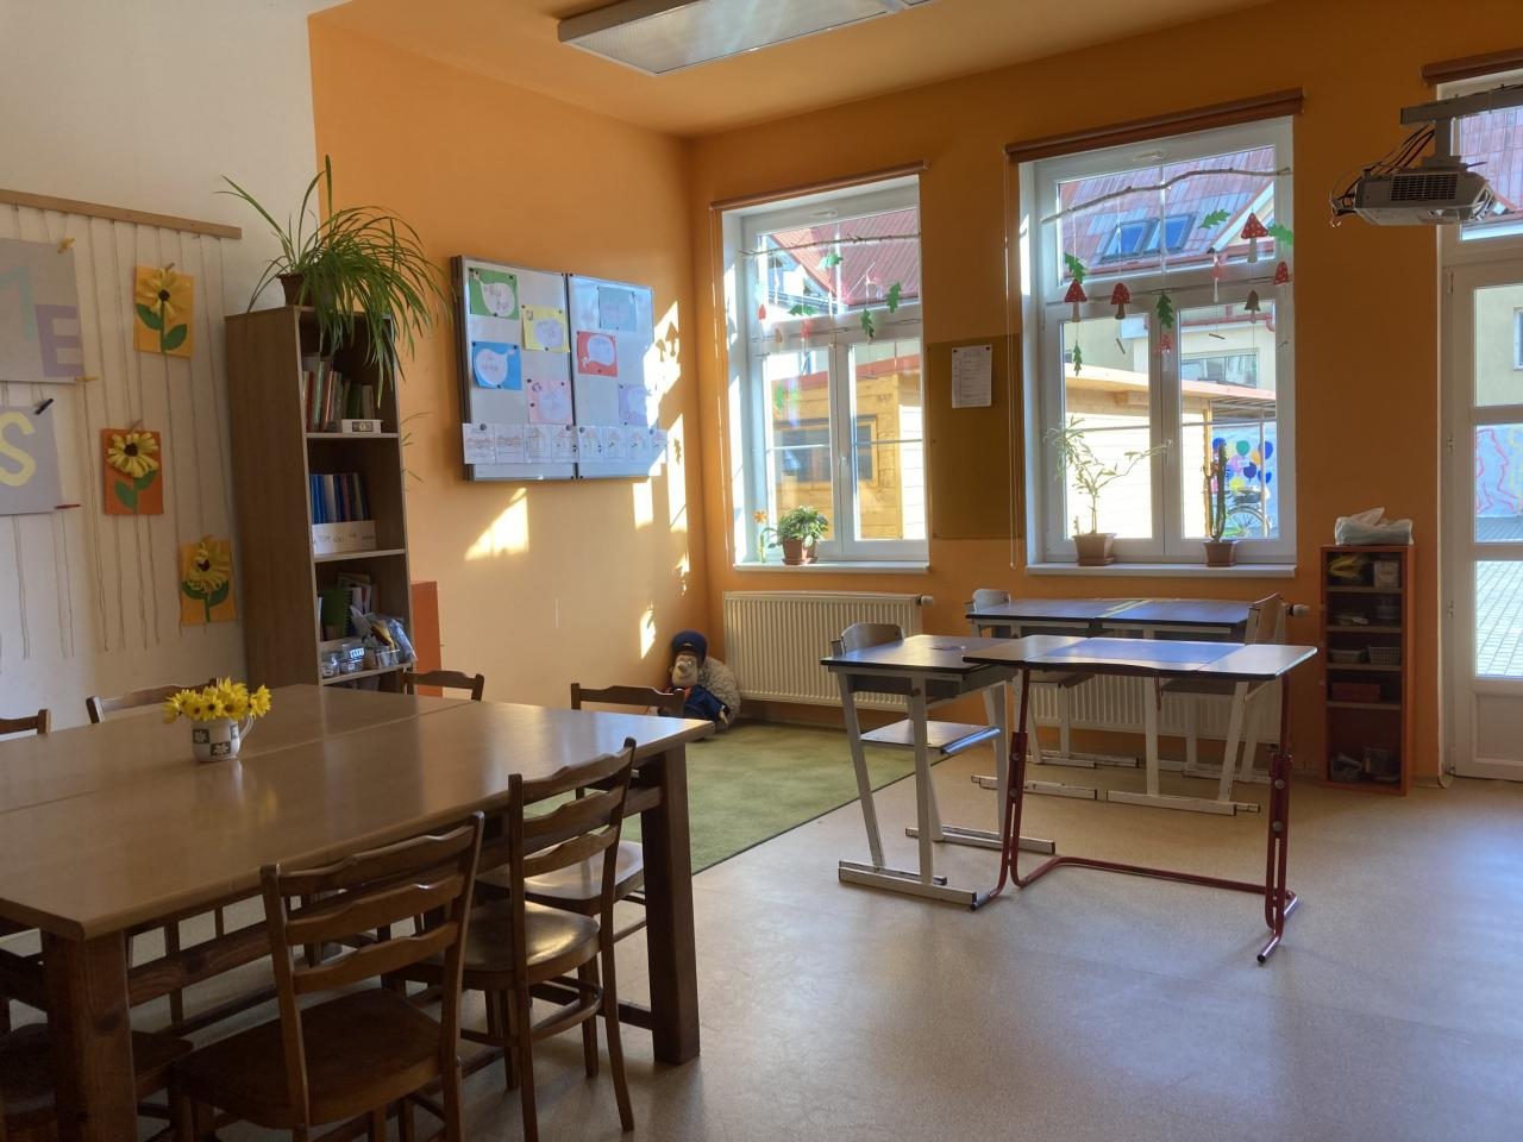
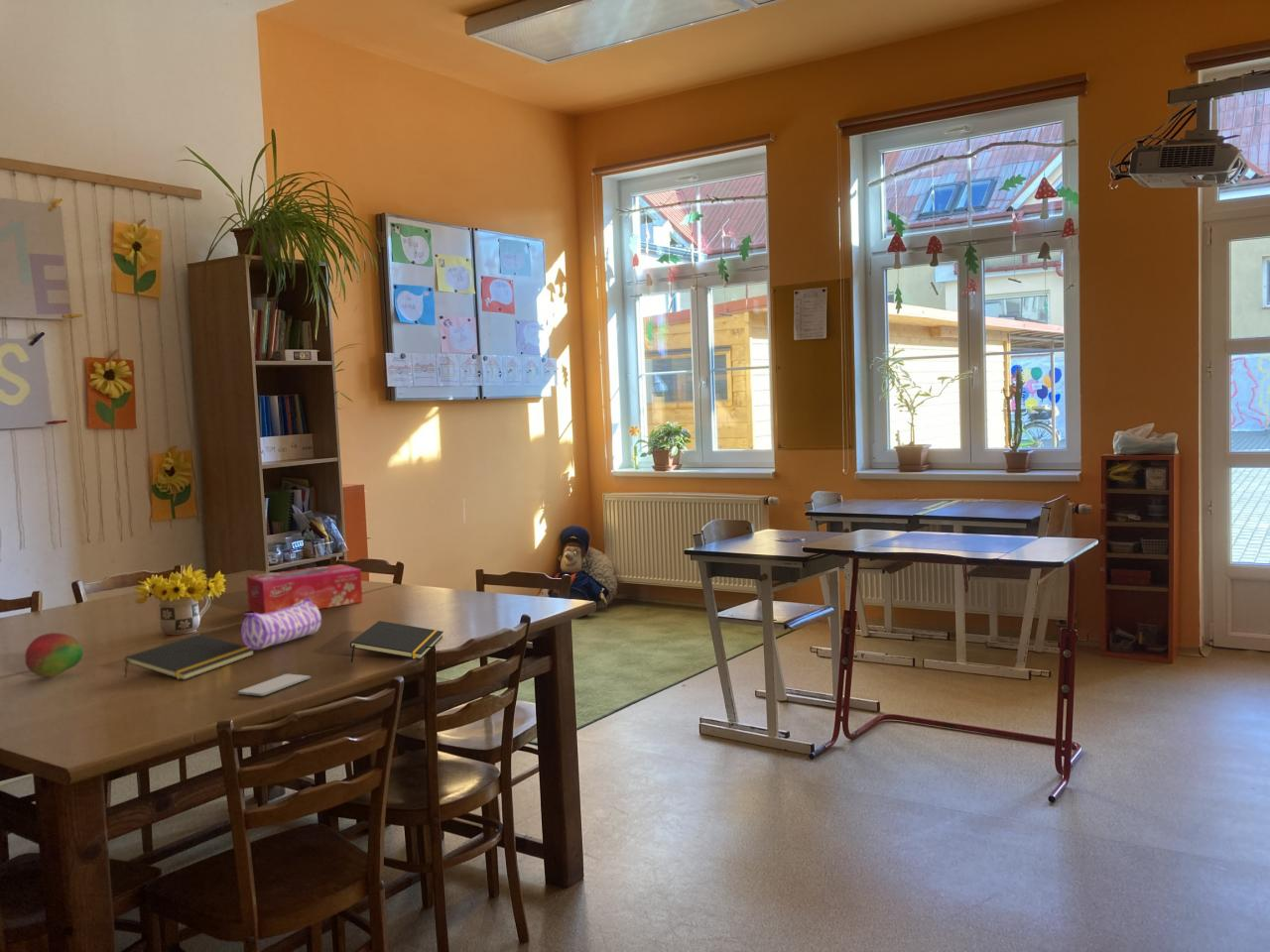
+ fruit (53, 654)
+ notepad (191, 655)
+ notepad (399, 639)
+ tissue box (305, 589)
+ smartphone (275, 684)
+ pencil case (283, 623)
